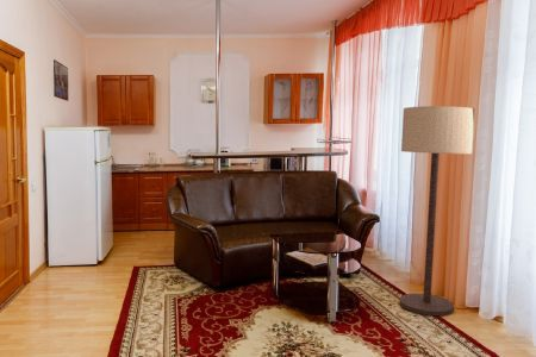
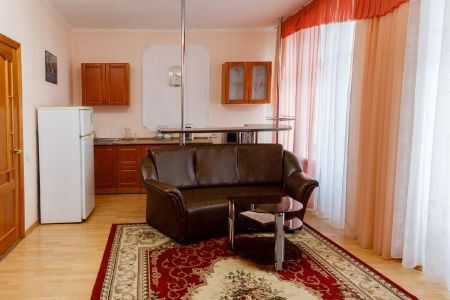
- floor lamp (431, 208)
